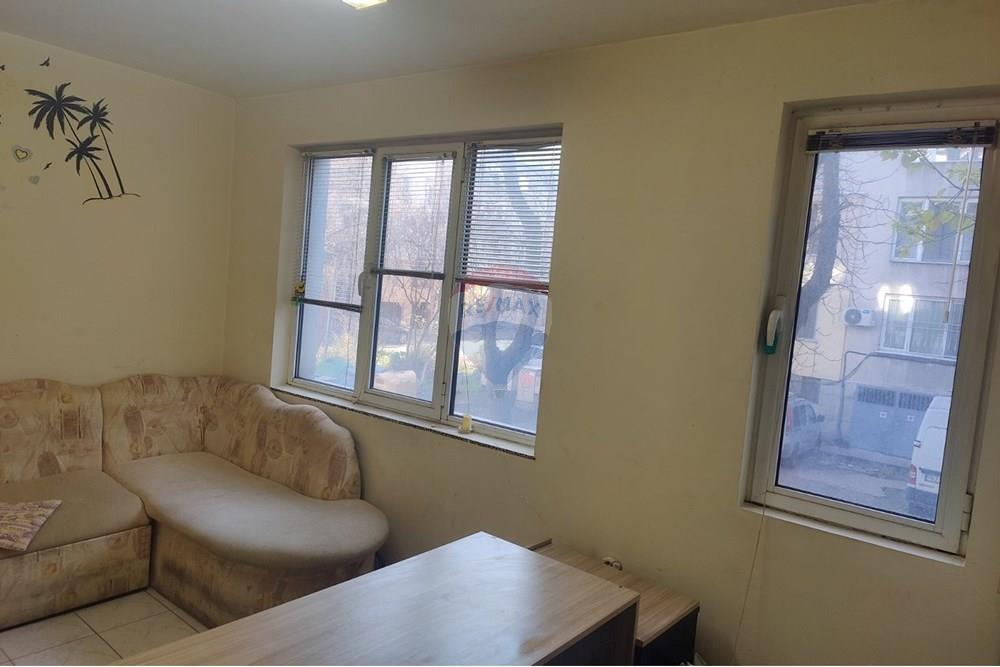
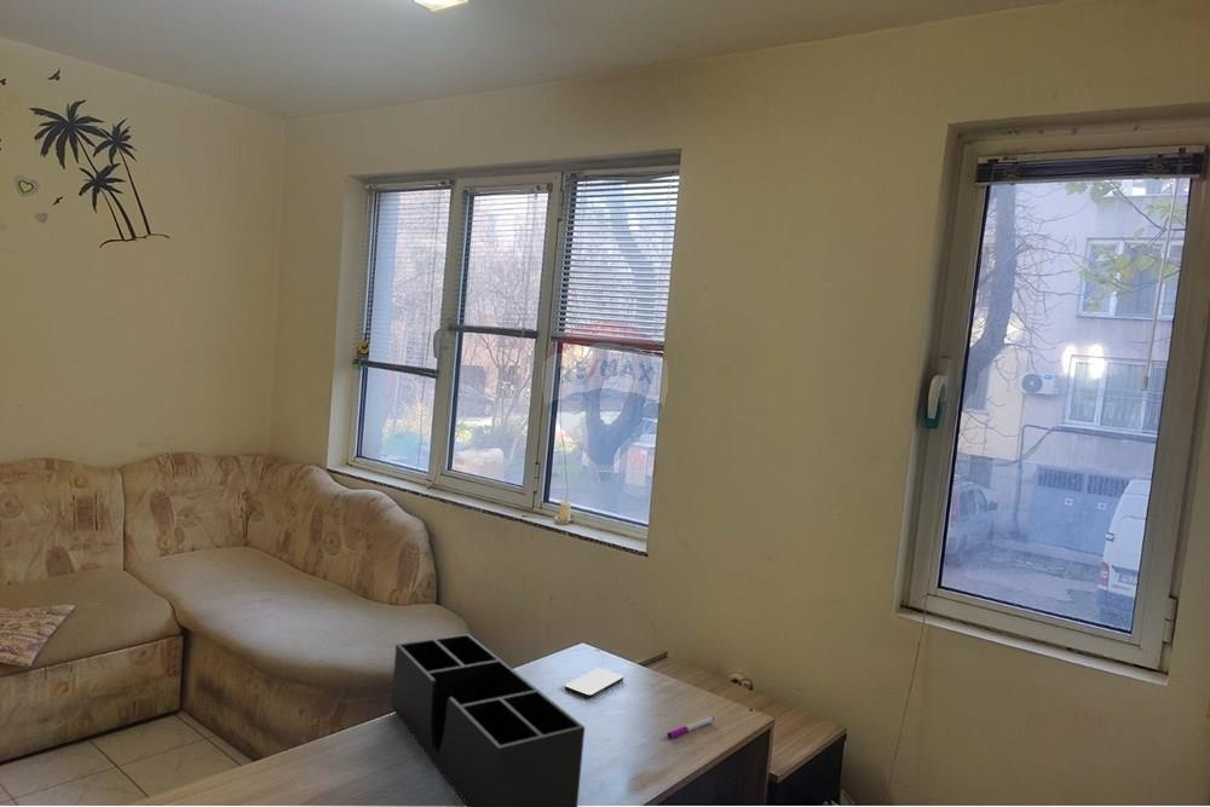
+ pen (691, 726)
+ smartphone (594, 681)
+ desk organizer (478, 717)
